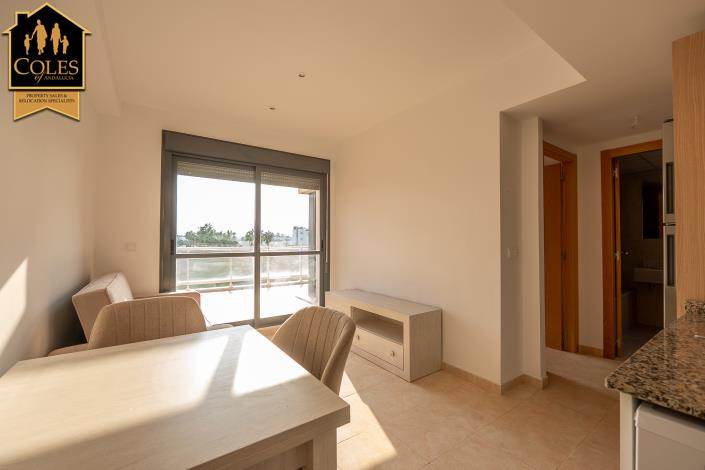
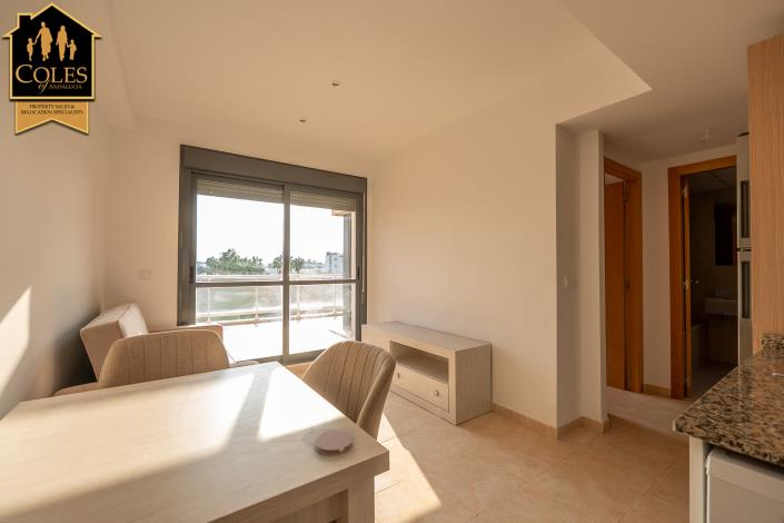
+ coaster (334, 442)
